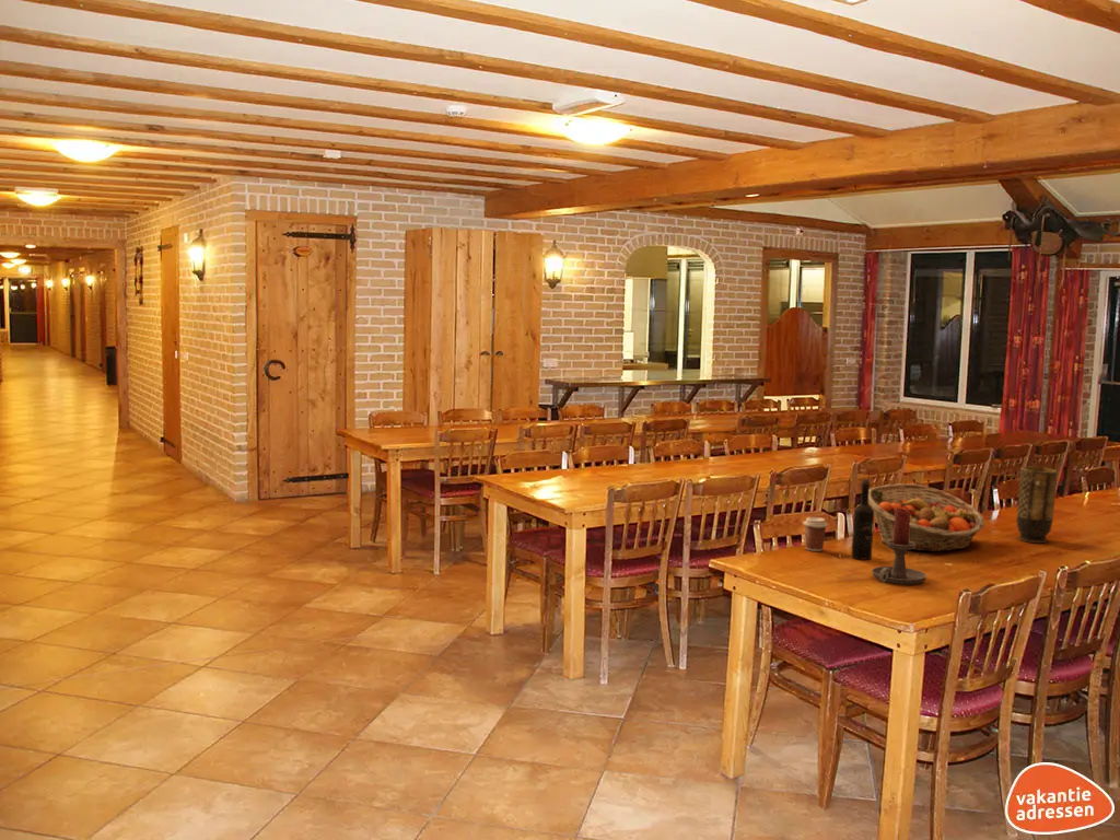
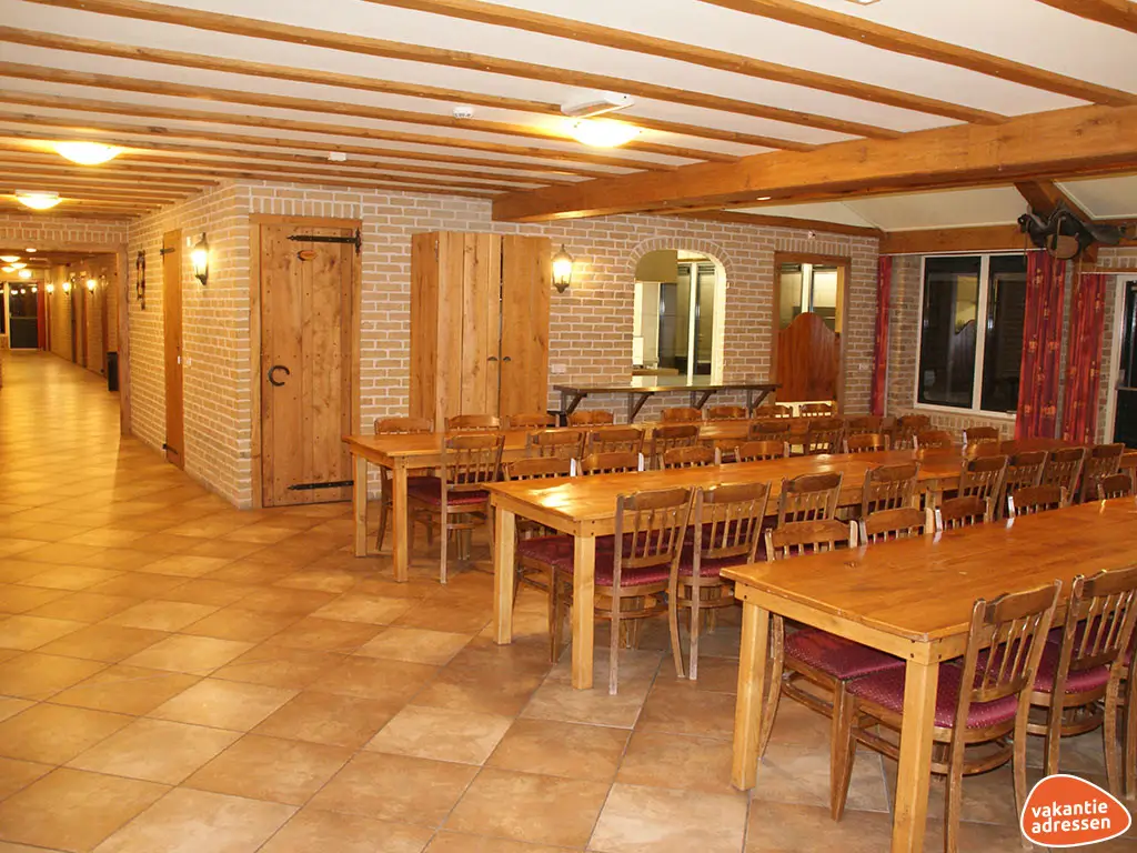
- wine bottle (863, 518)
- candle holder (897, 545)
- coffee cup (815, 534)
- vase (1036, 504)
- fruit basket (923, 516)
